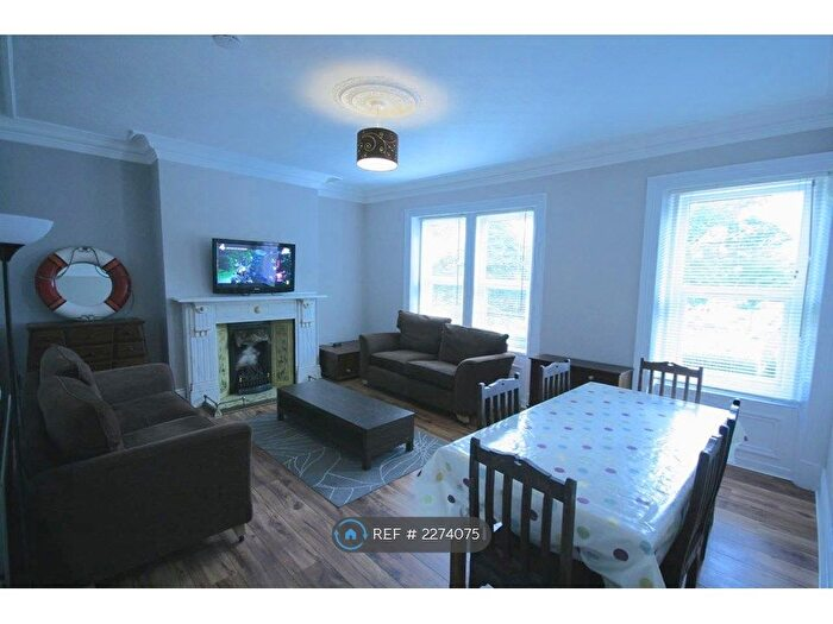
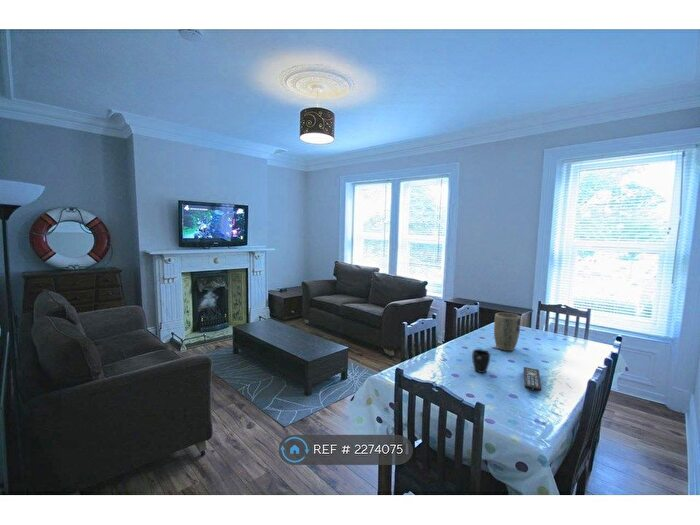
+ mug (480, 362)
+ remote control (531, 378)
+ plant pot (506, 331)
